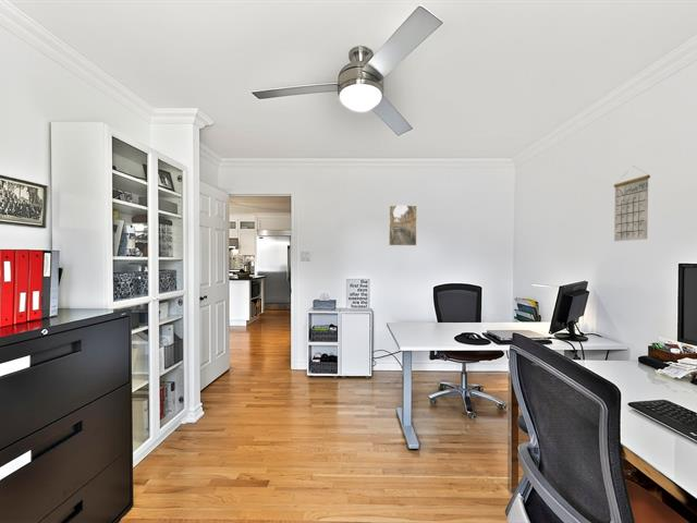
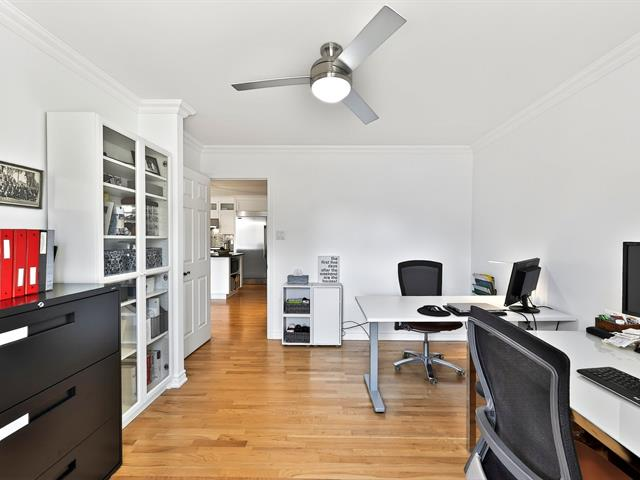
- calendar (631, 203)
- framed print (402, 226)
